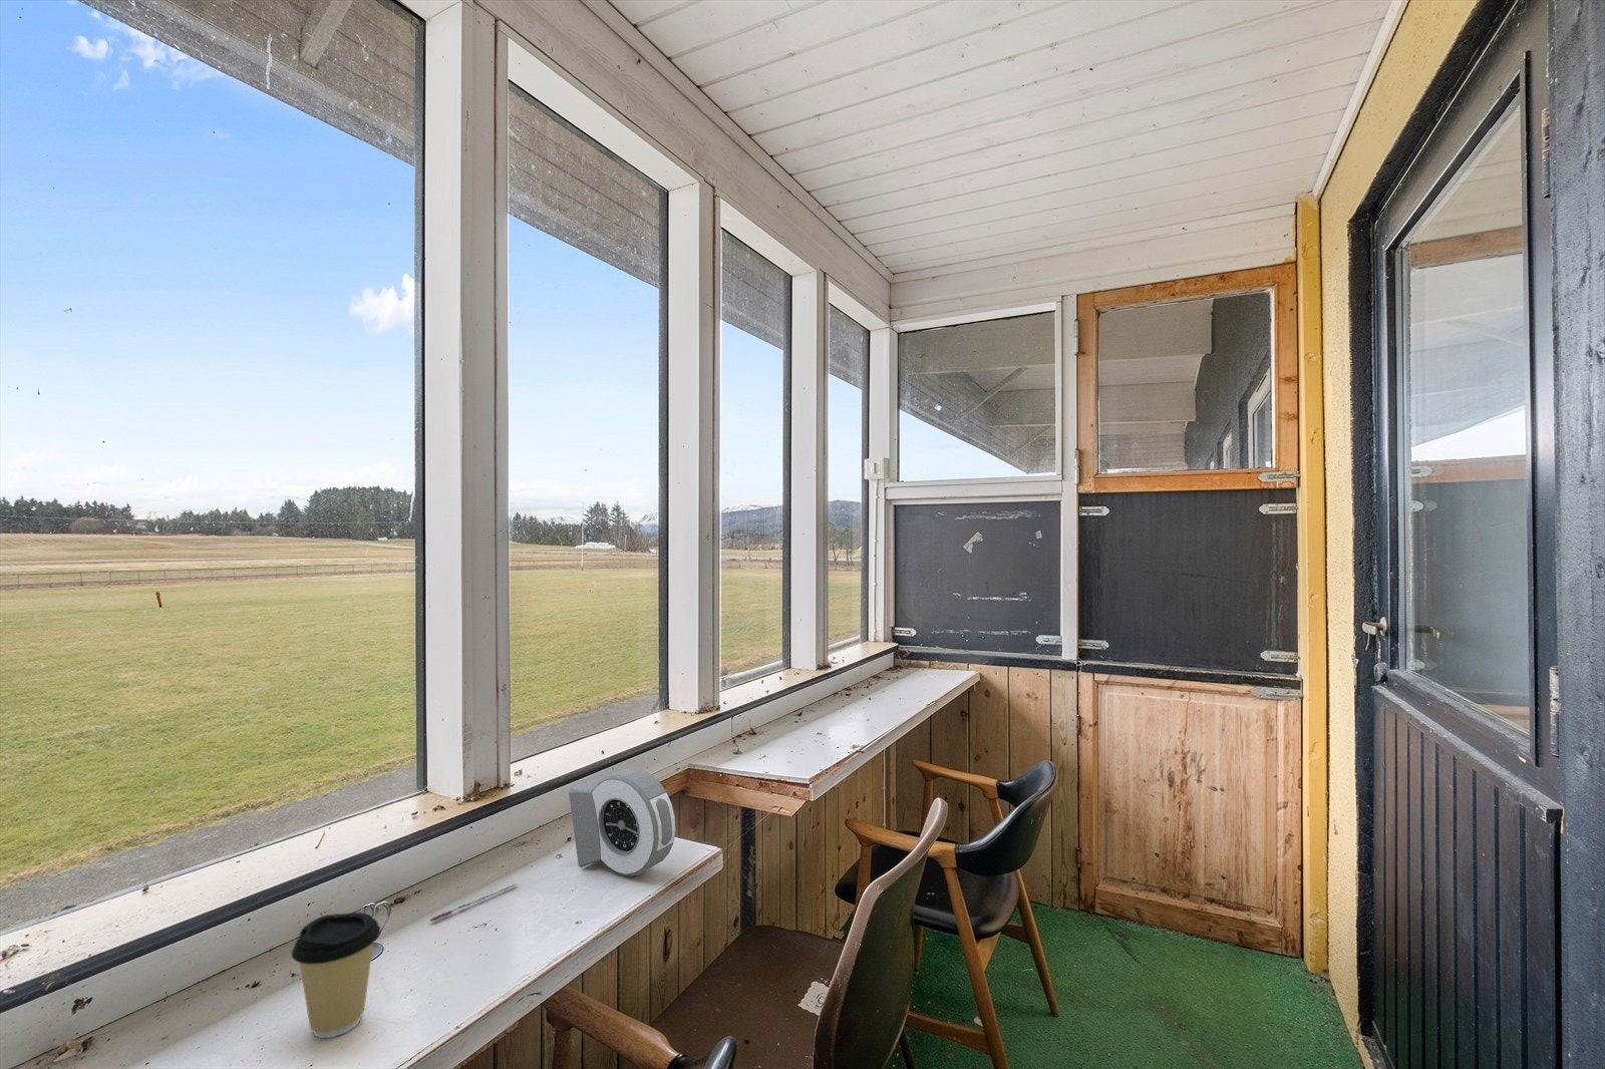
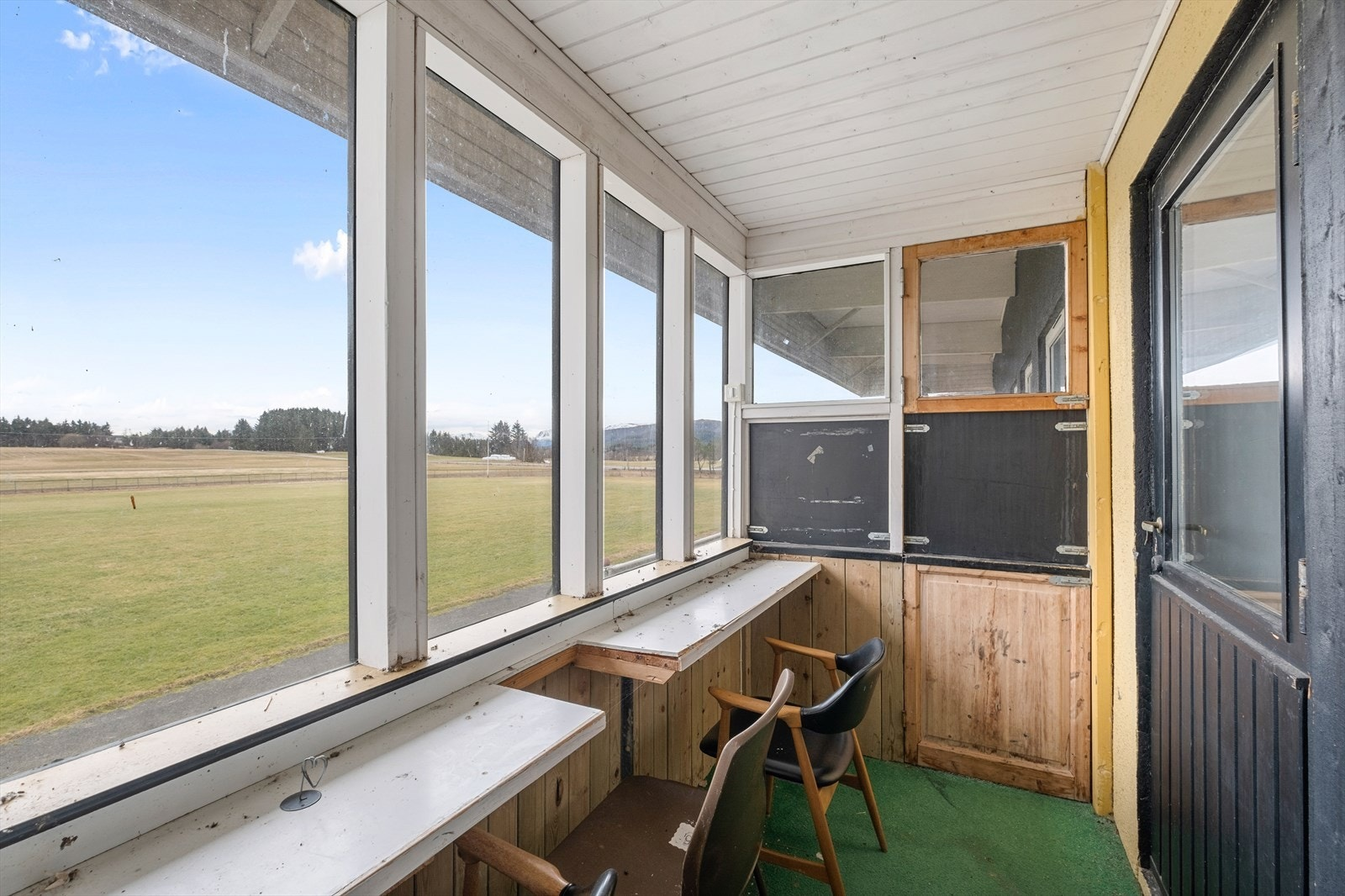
- pen (475, 901)
- alarm clock (626, 820)
- coffee cup (337, 974)
